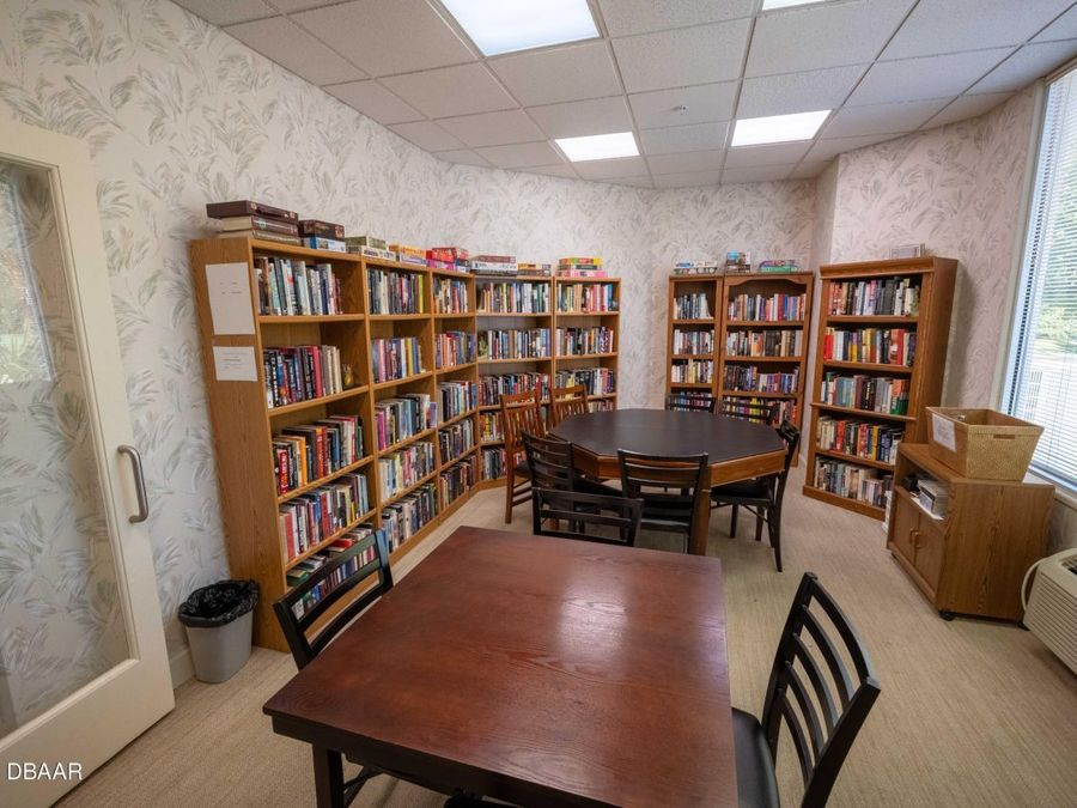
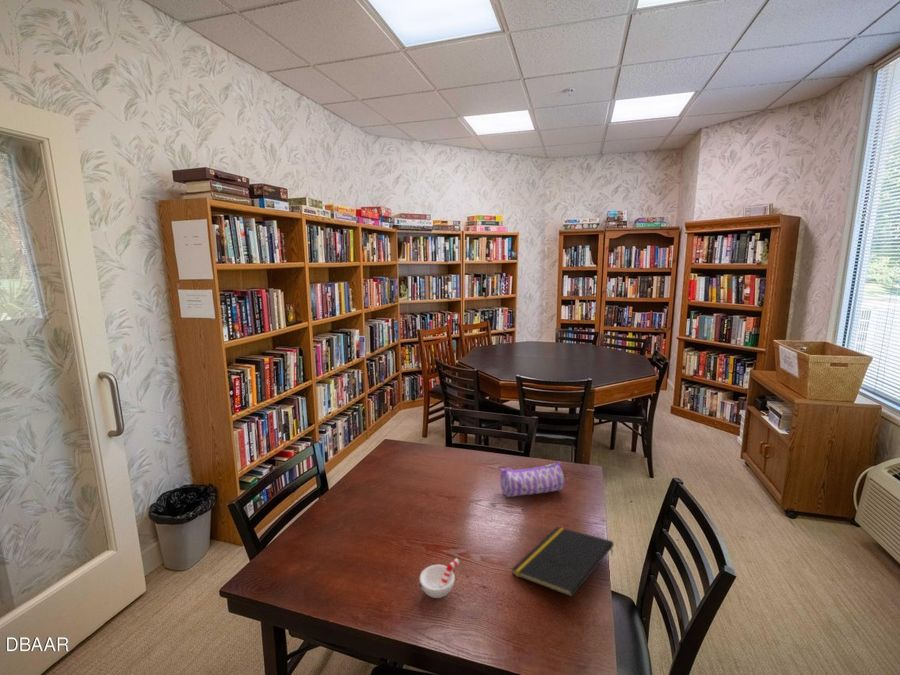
+ cup (440, 580)
+ pencil case (532, 479)
+ notepad (563, 557)
